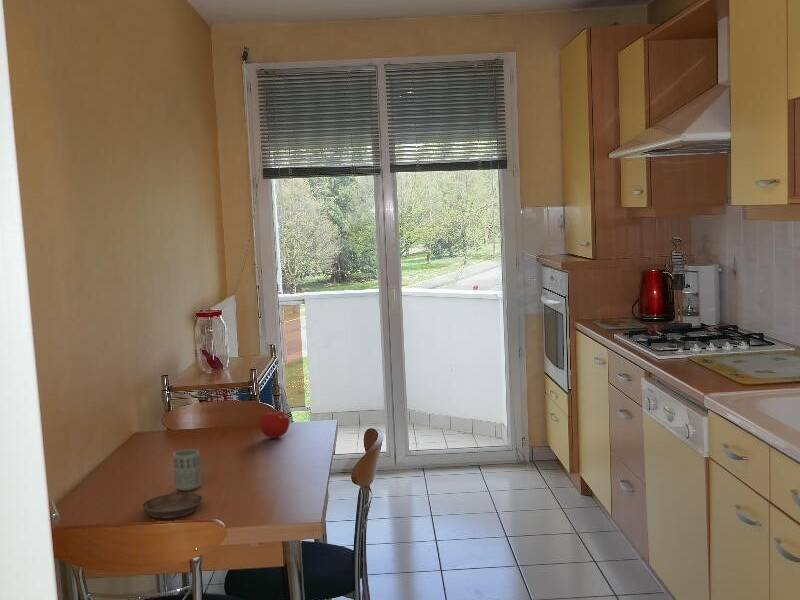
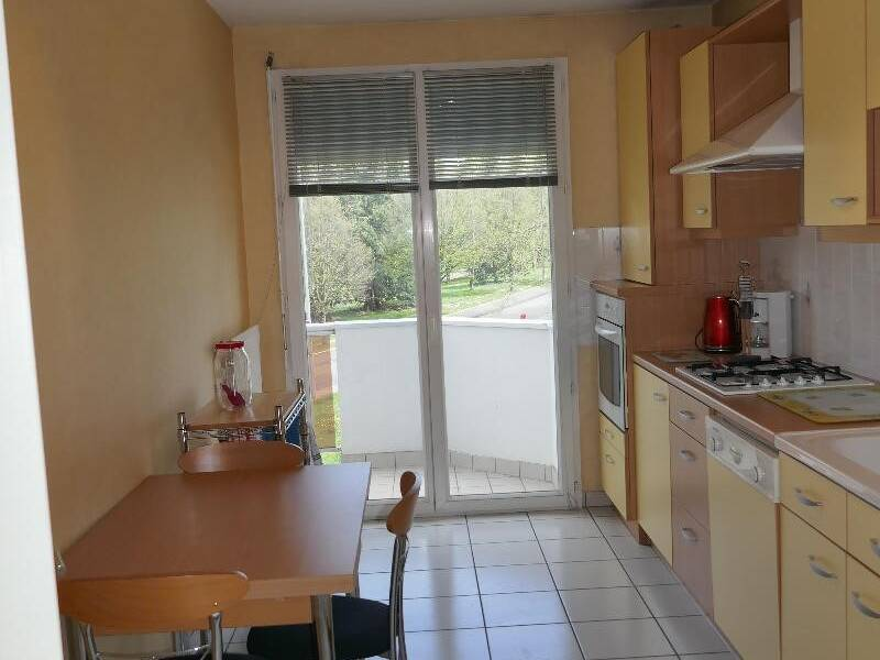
- fruit (274, 422)
- cup (187, 470)
- saucer (173, 506)
